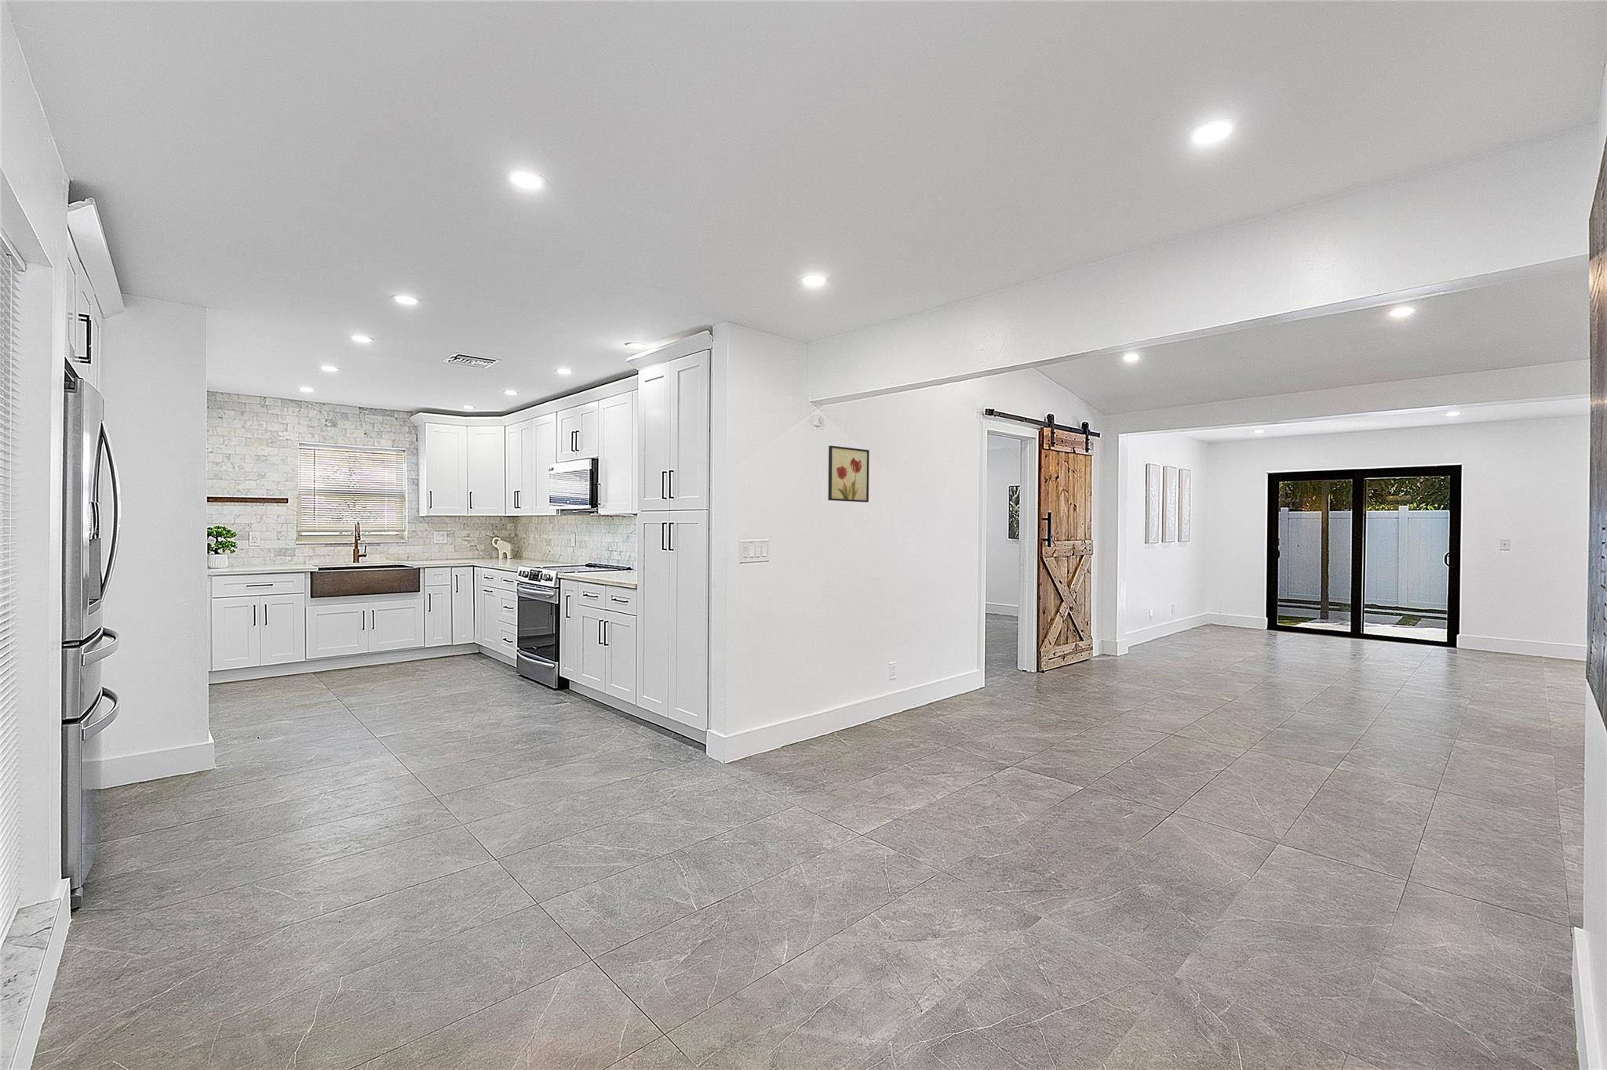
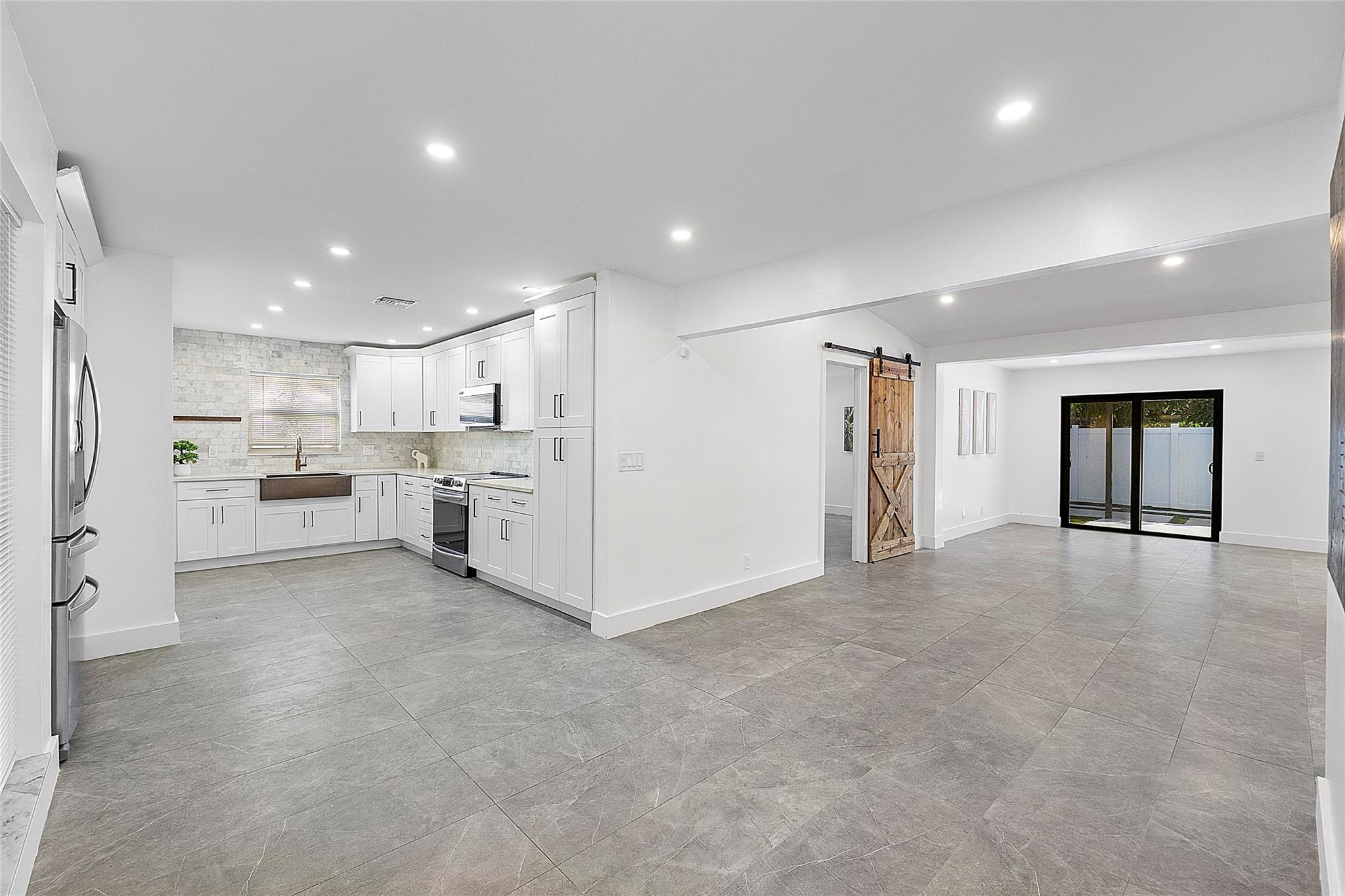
- wall art (848, 474)
